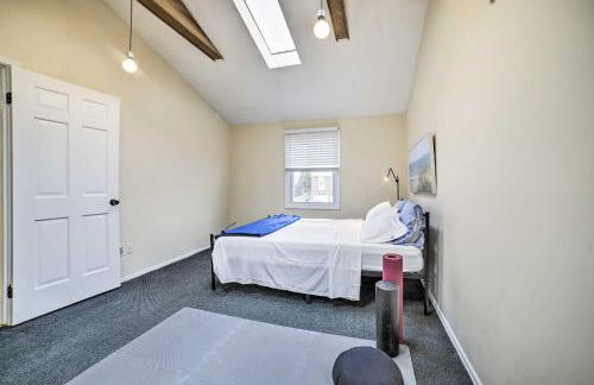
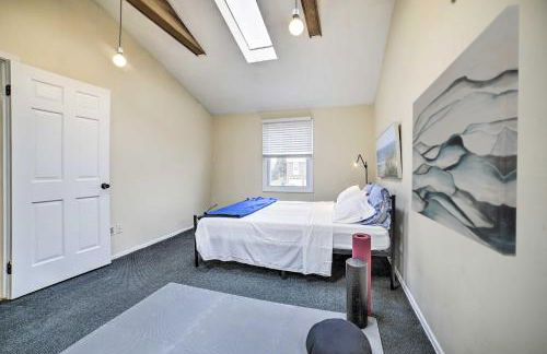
+ wall art (443, 149)
